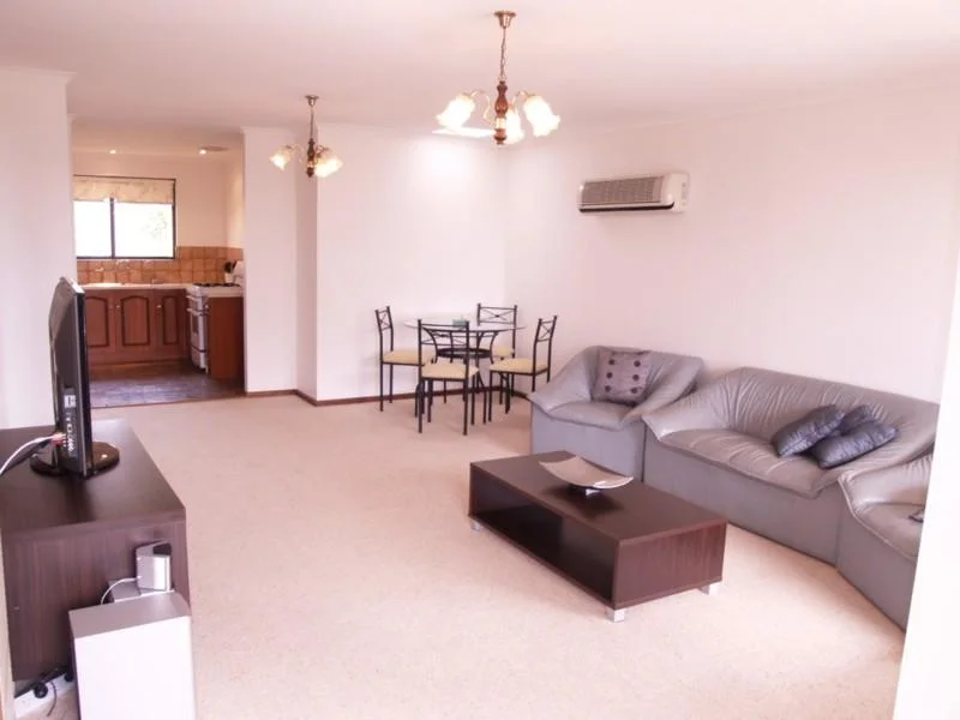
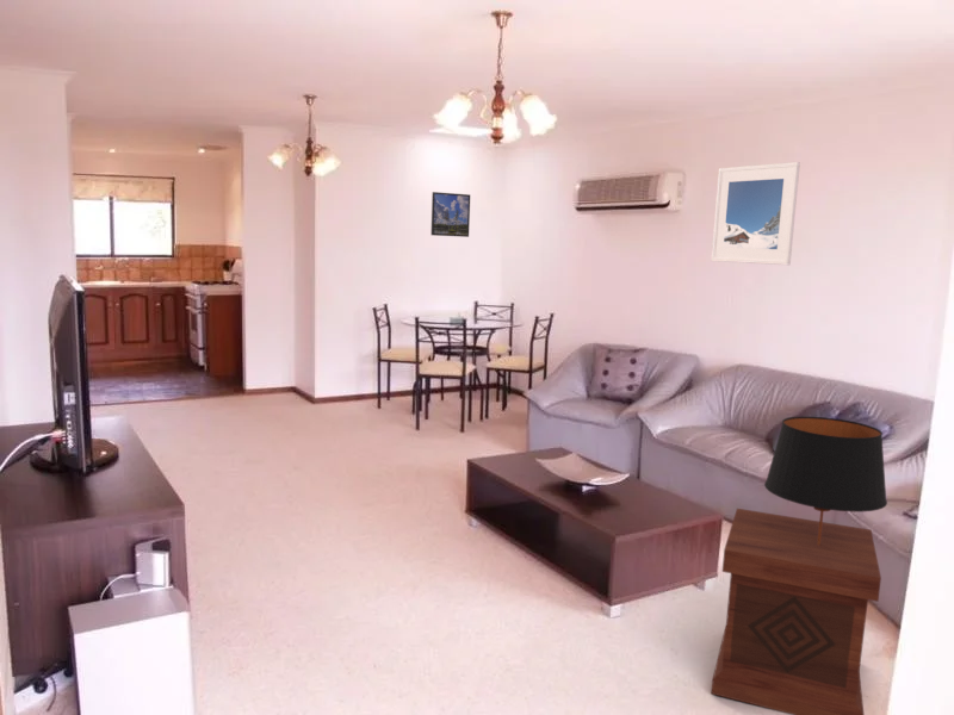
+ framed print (752, 214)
+ side table (793, 609)
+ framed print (451, 214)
+ table lamp (824, 485)
